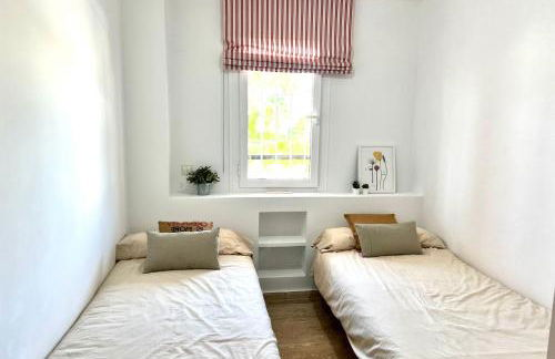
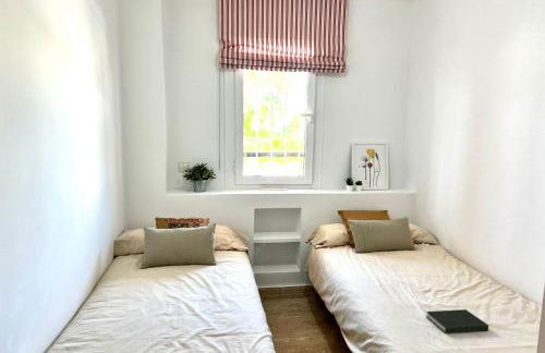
+ book (456, 320)
